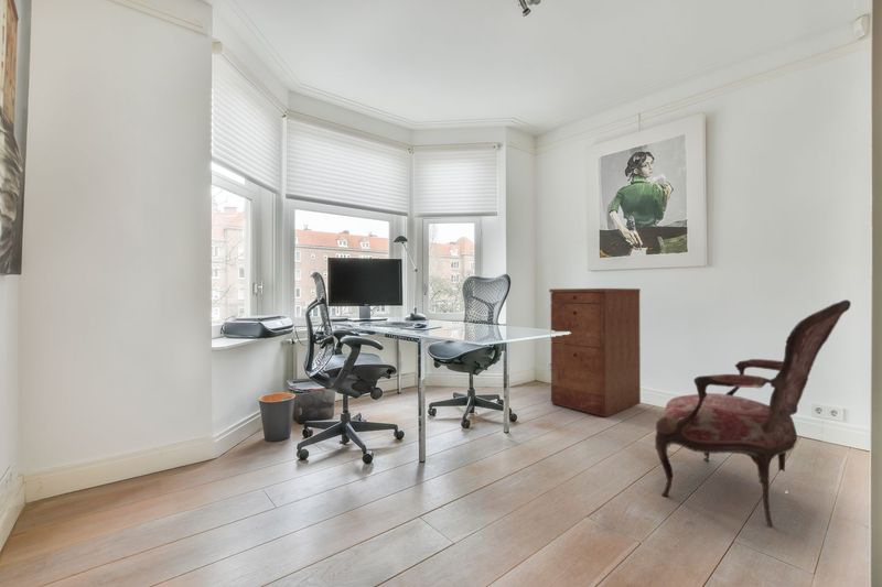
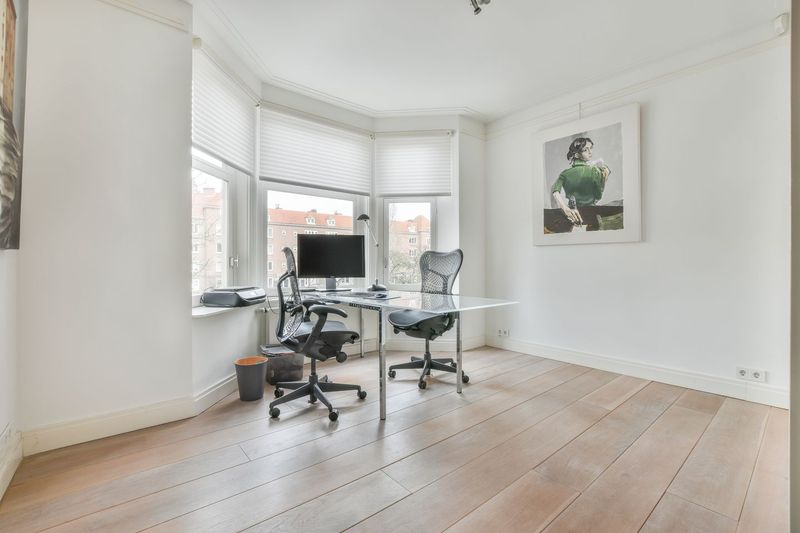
- armchair (733, 395)
- filing cabinet (594, 346)
